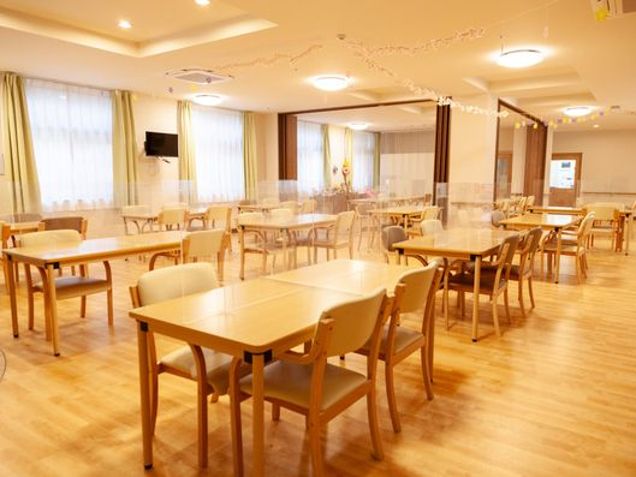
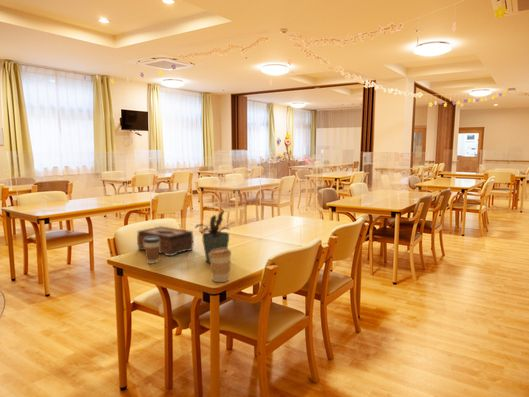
+ coffee cup (152, 250)
+ coffee cup (220, 264)
+ tissue box (165, 240)
+ potted plant (216, 236)
